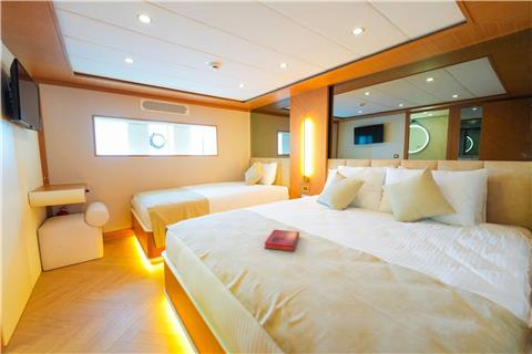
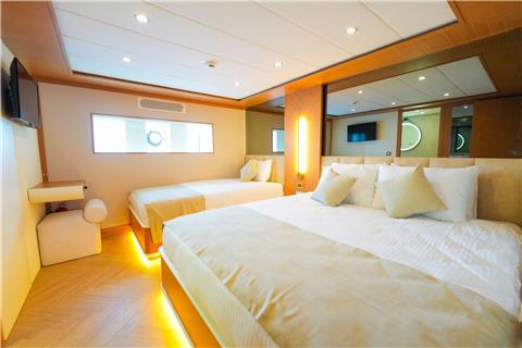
- hardback book (283, 239)
